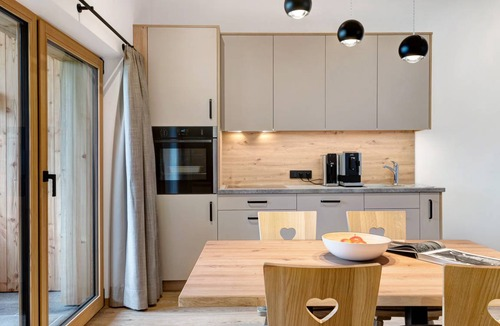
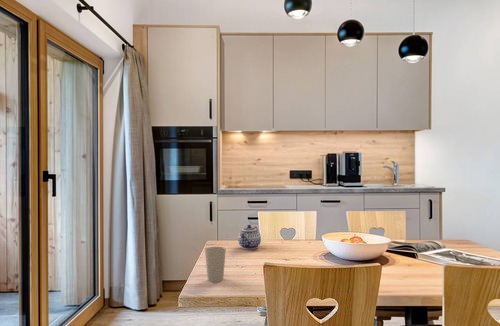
+ cup (215, 262)
+ teapot (249, 236)
